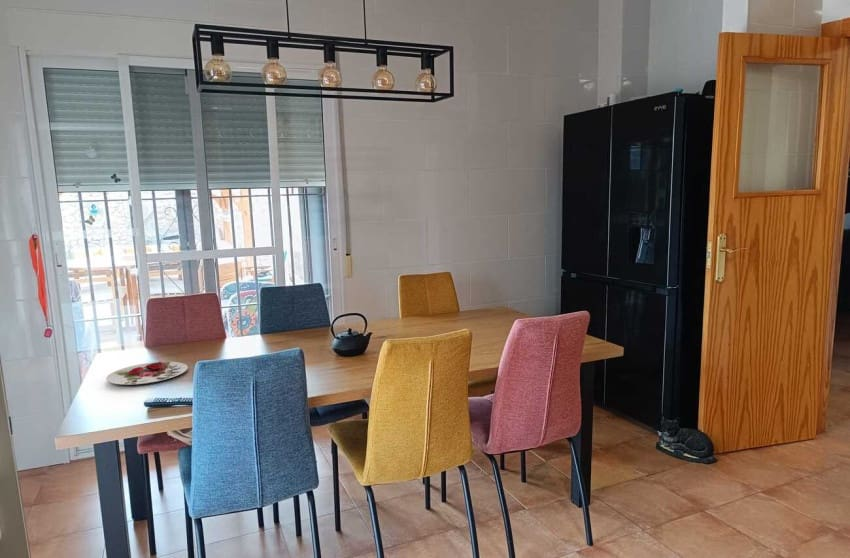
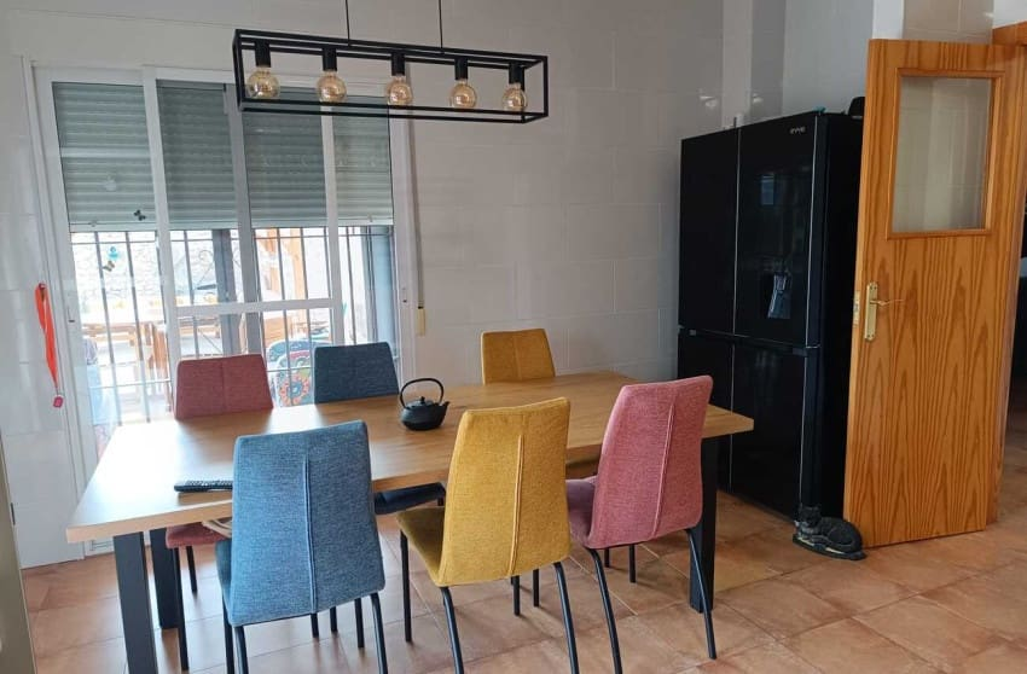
- plate (148, 371)
